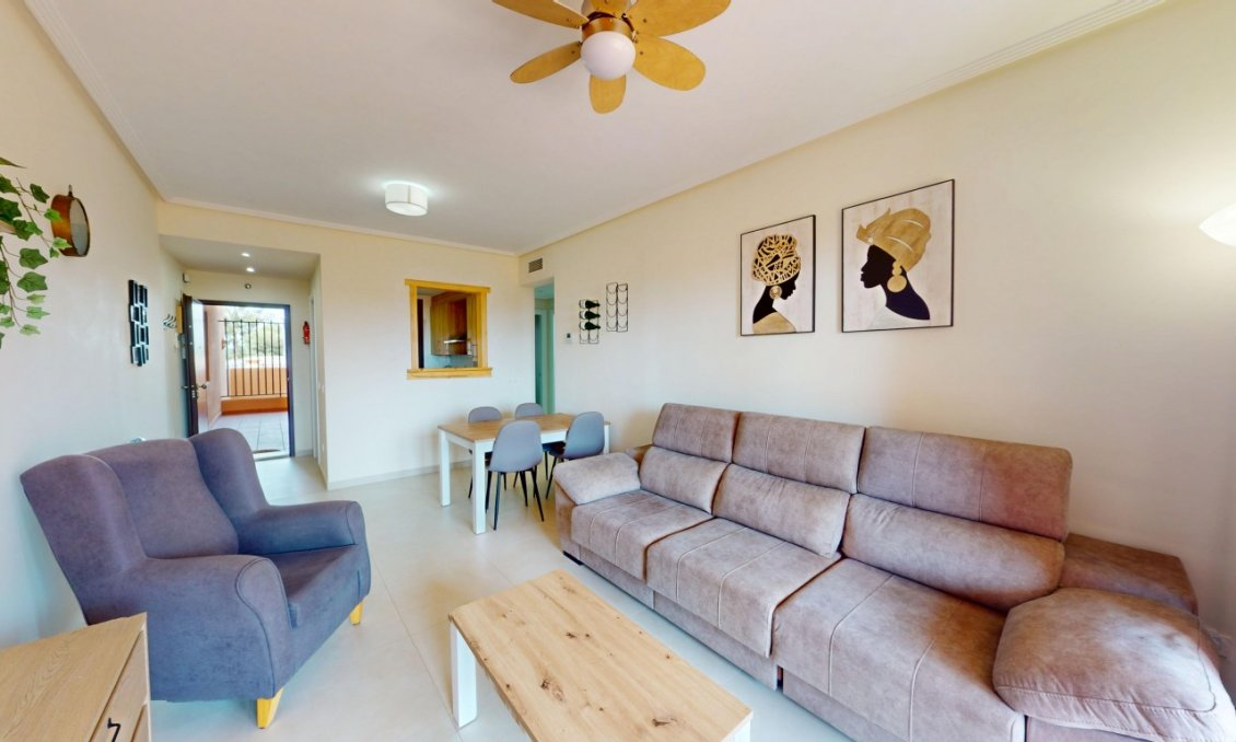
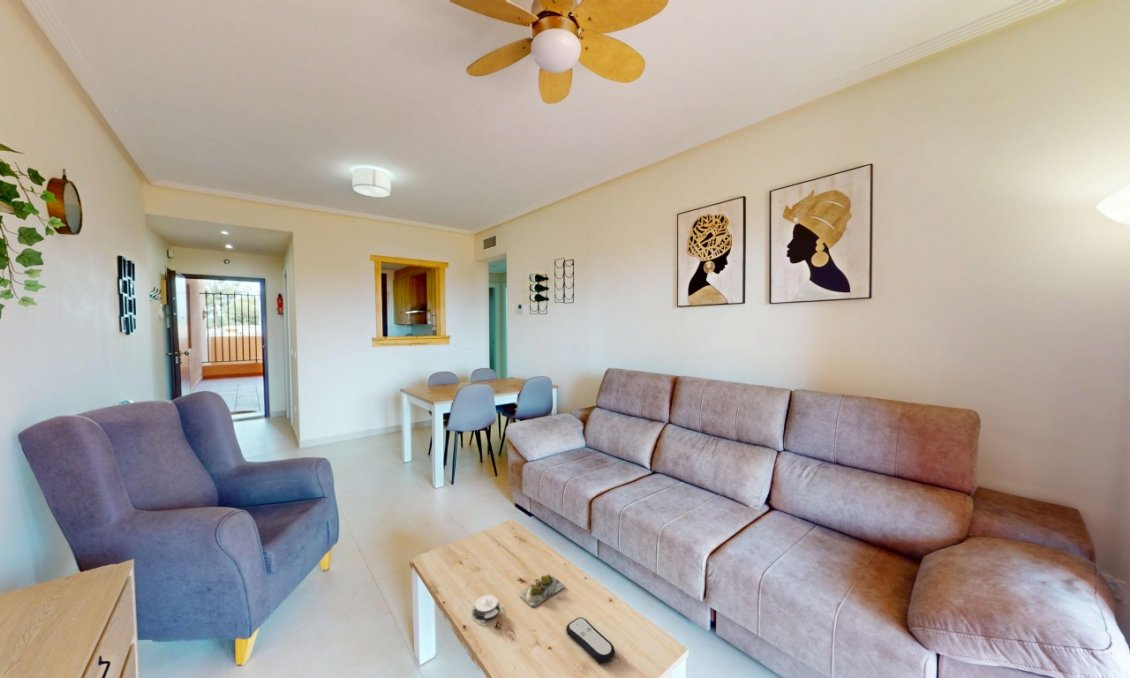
+ architectural model (486, 603)
+ remote control (590, 638)
+ succulent plant (541, 585)
